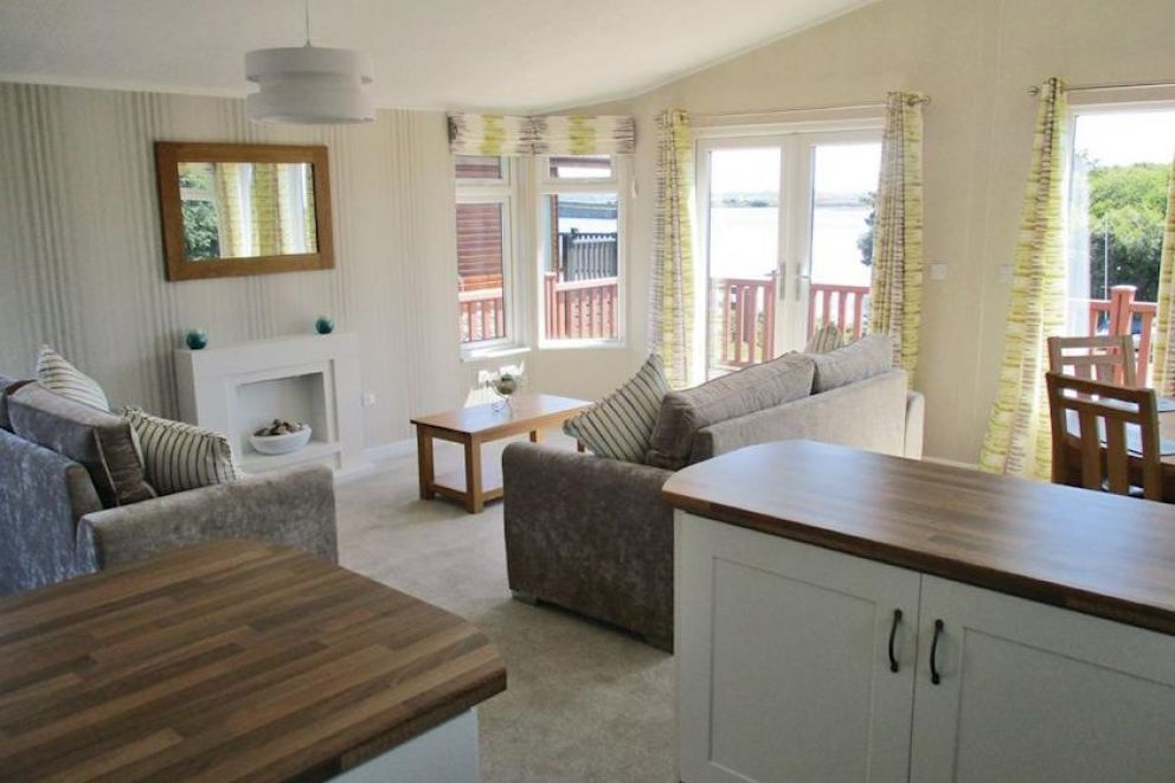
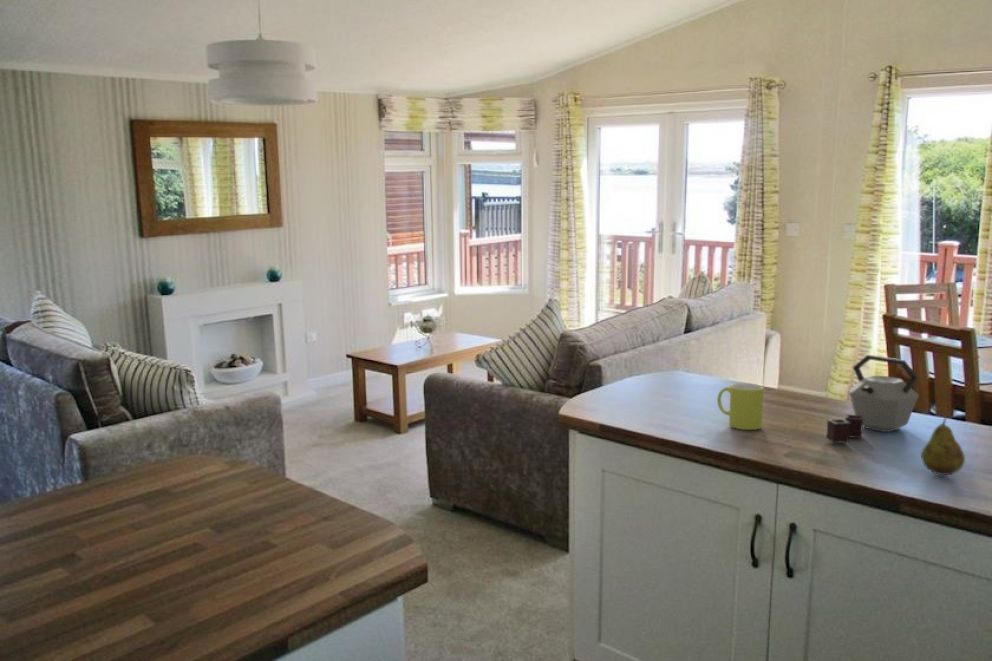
+ kettle (866, 397)
+ fruit (943, 447)
+ mug (739, 405)
